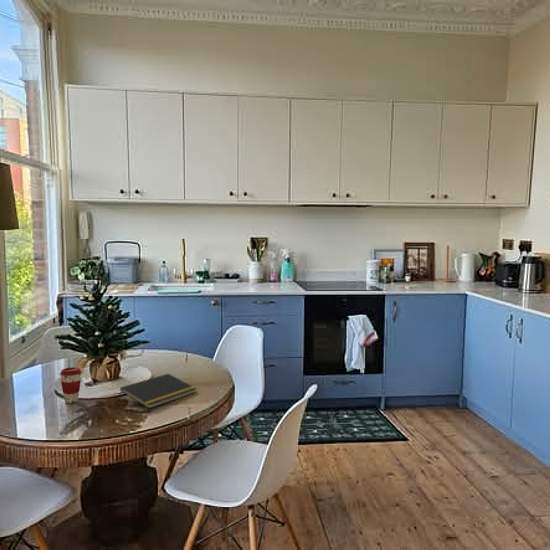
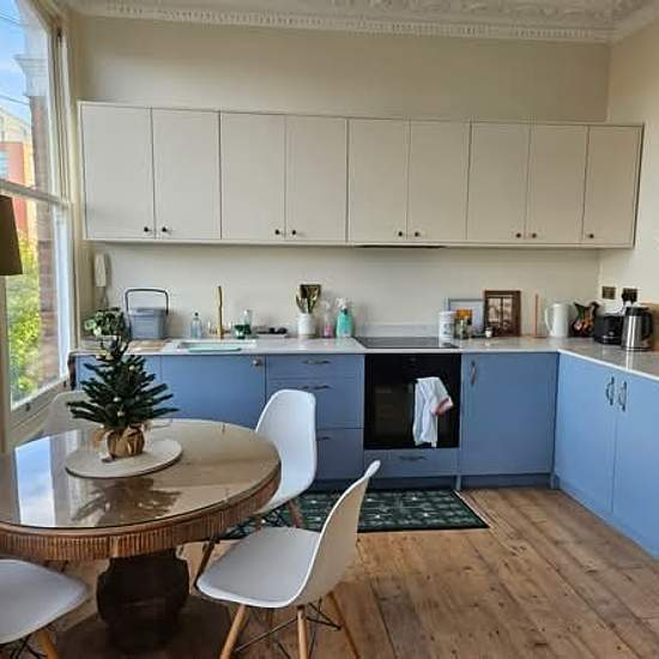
- coffee cup (71, 385)
- notepad (159, 389)
